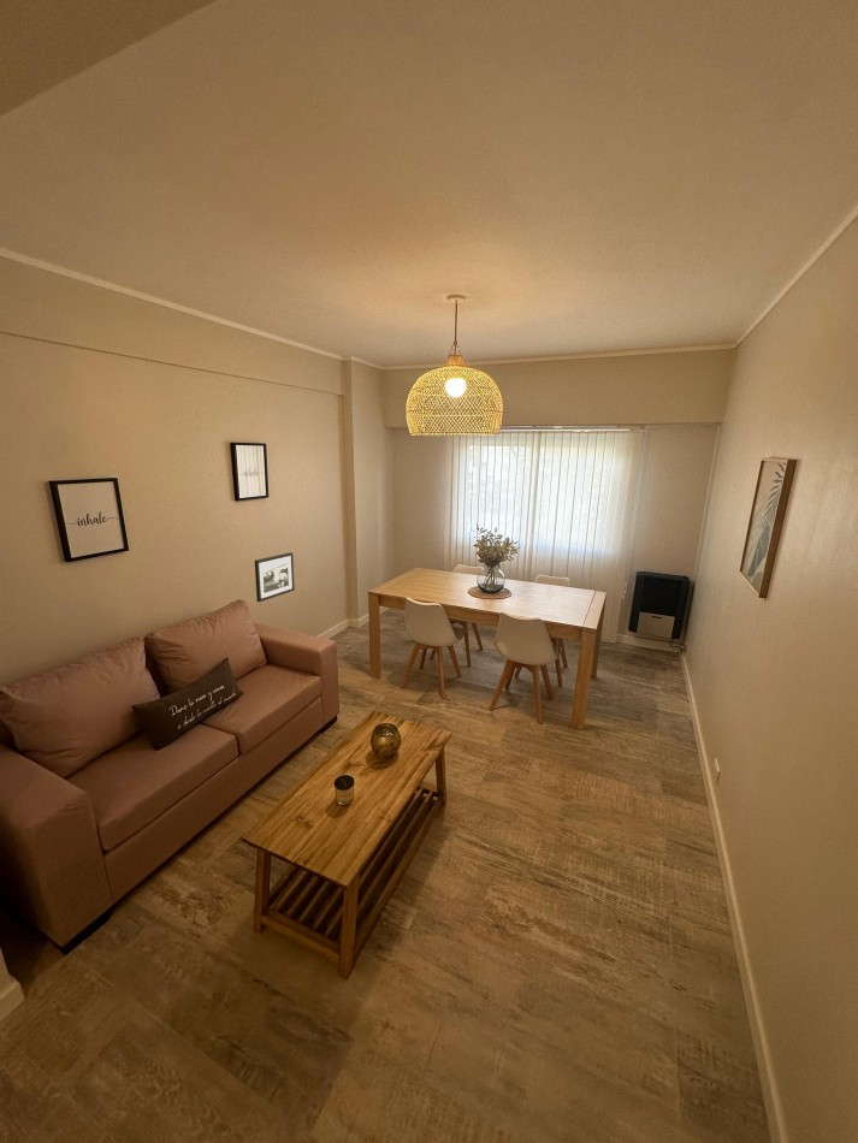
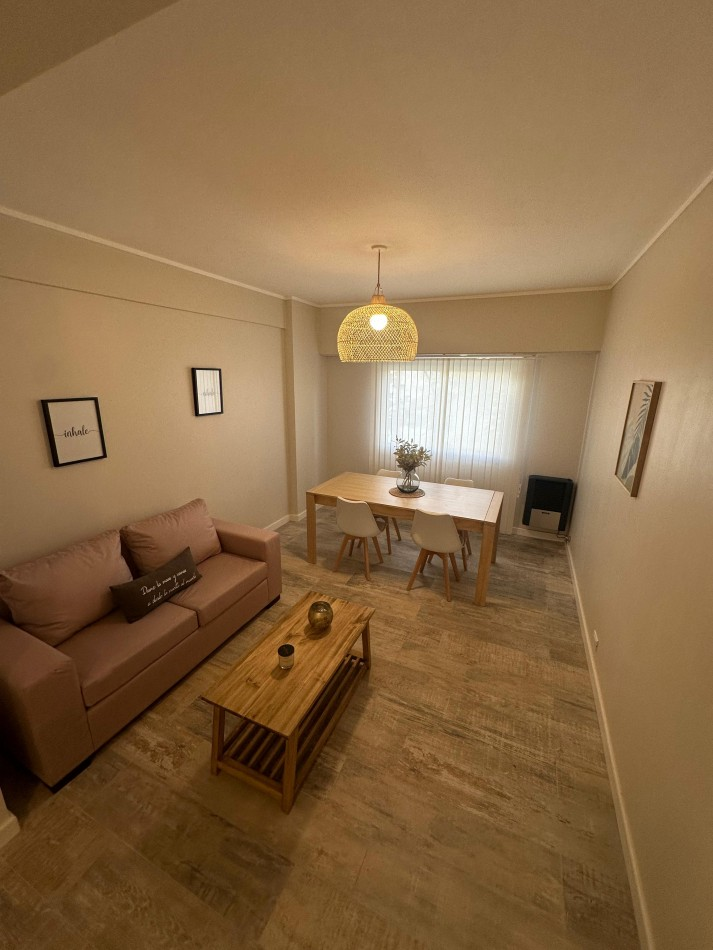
- picture frame (276, 575)
